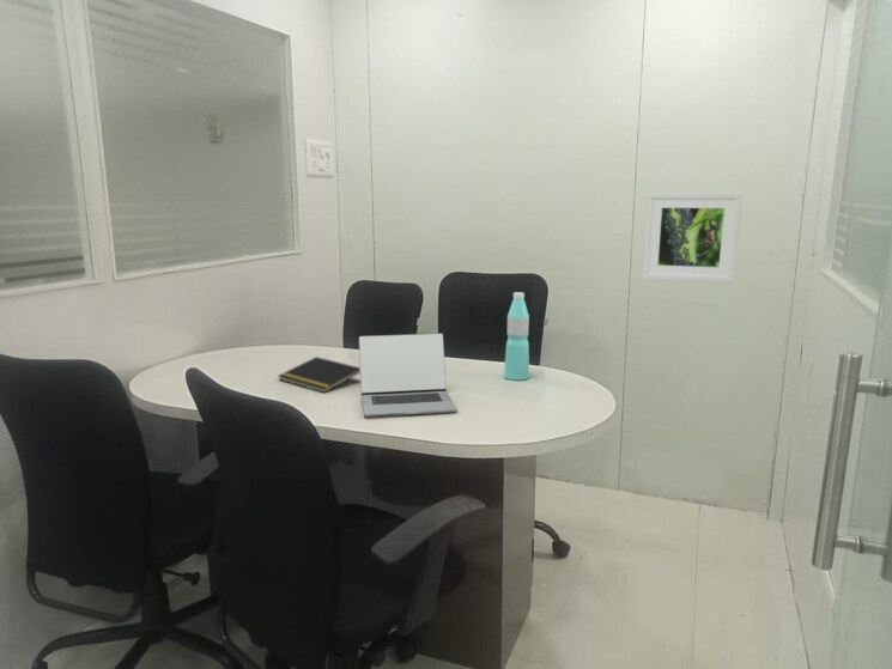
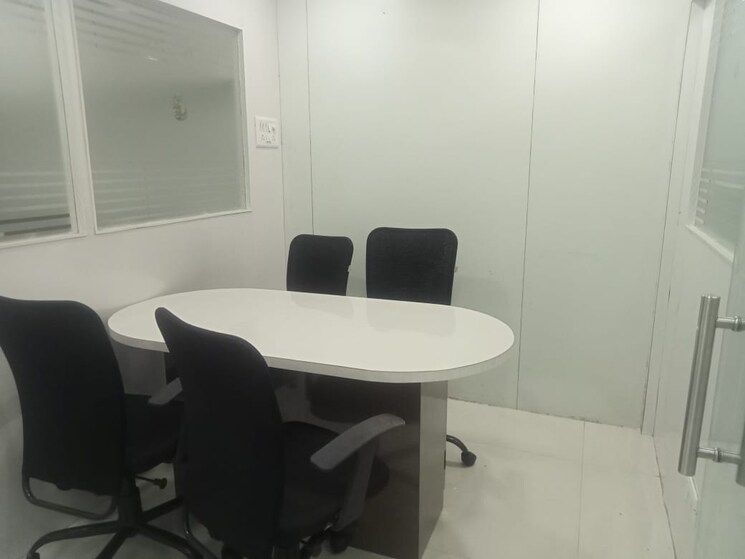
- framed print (690, 237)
- notepad (320, 373)
- water bottle (517, 335)
- laptop (406, 372)
